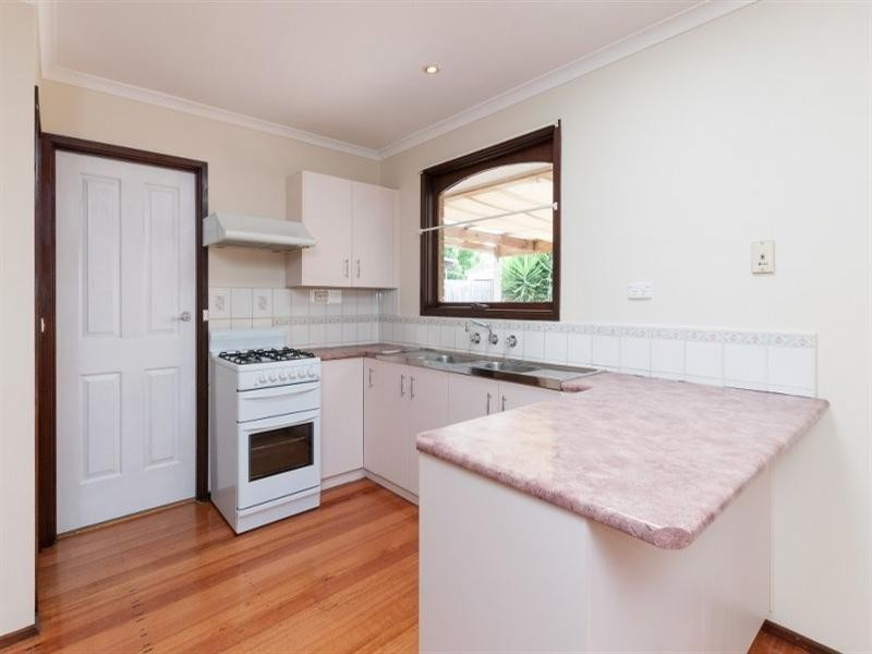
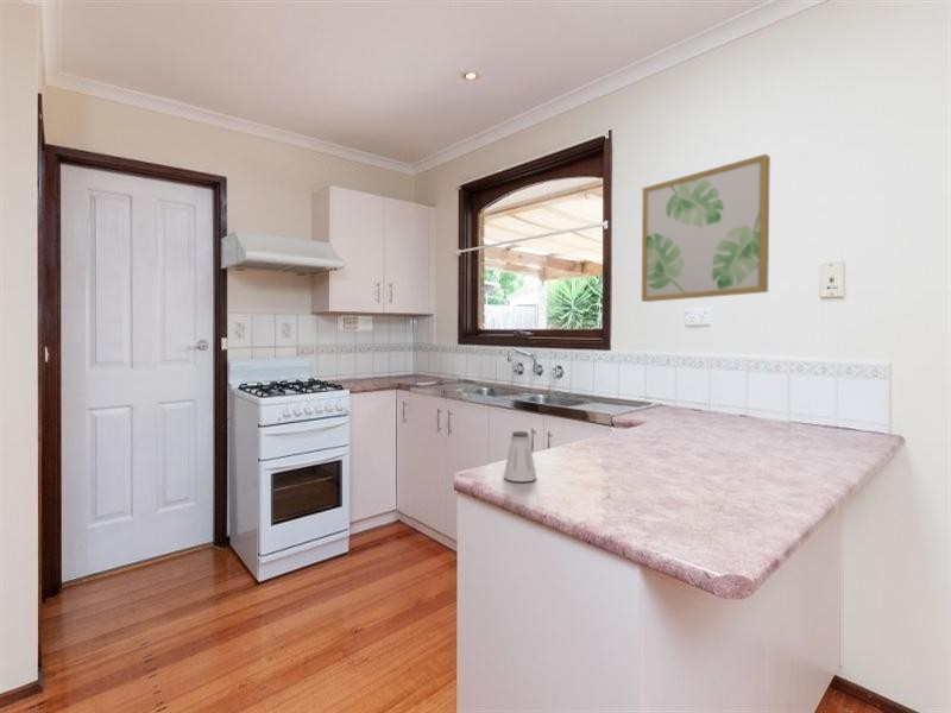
+ wall art (699, 235)
+ saltshaker (519, 454)
